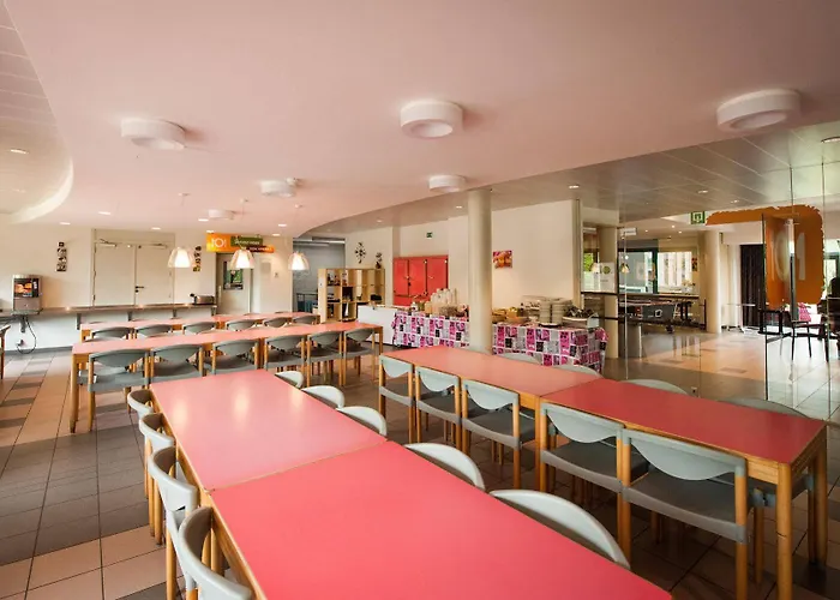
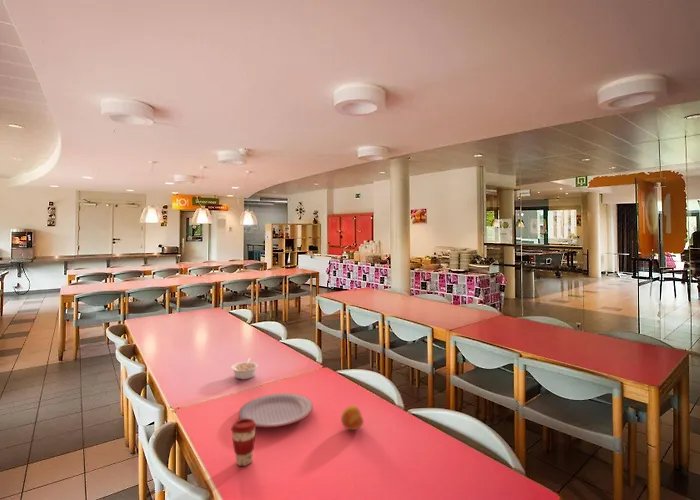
+ fruit (352, 417)
+ coffee cup (244, 442)
+ legume (244, 369)
+ plate (276, 410)
